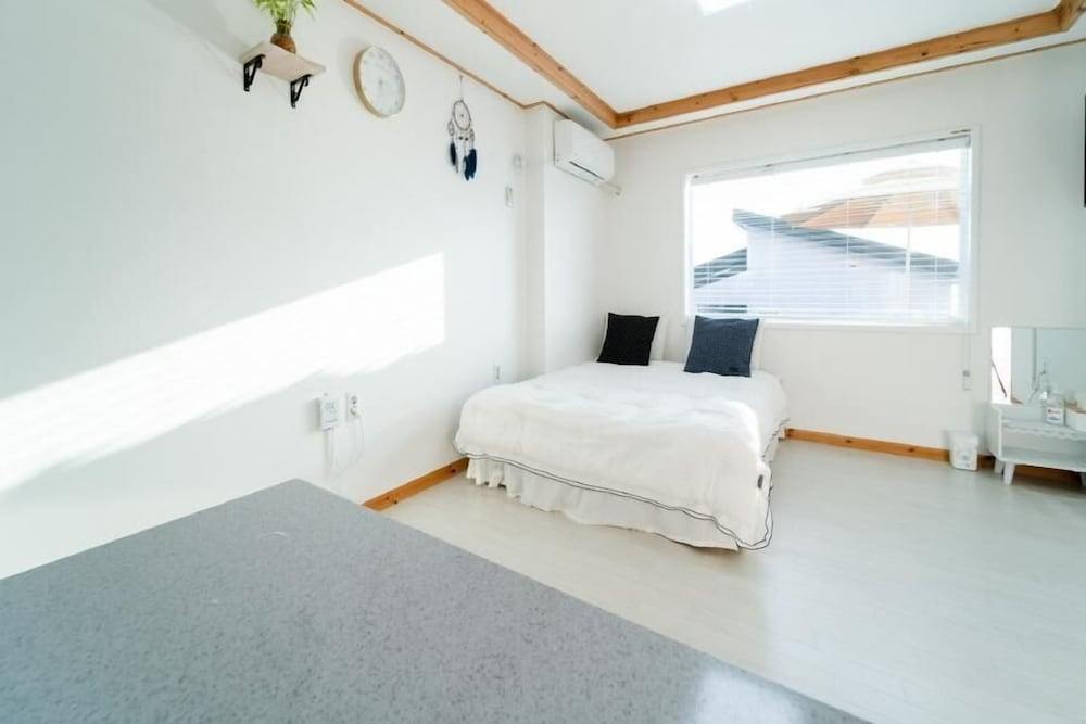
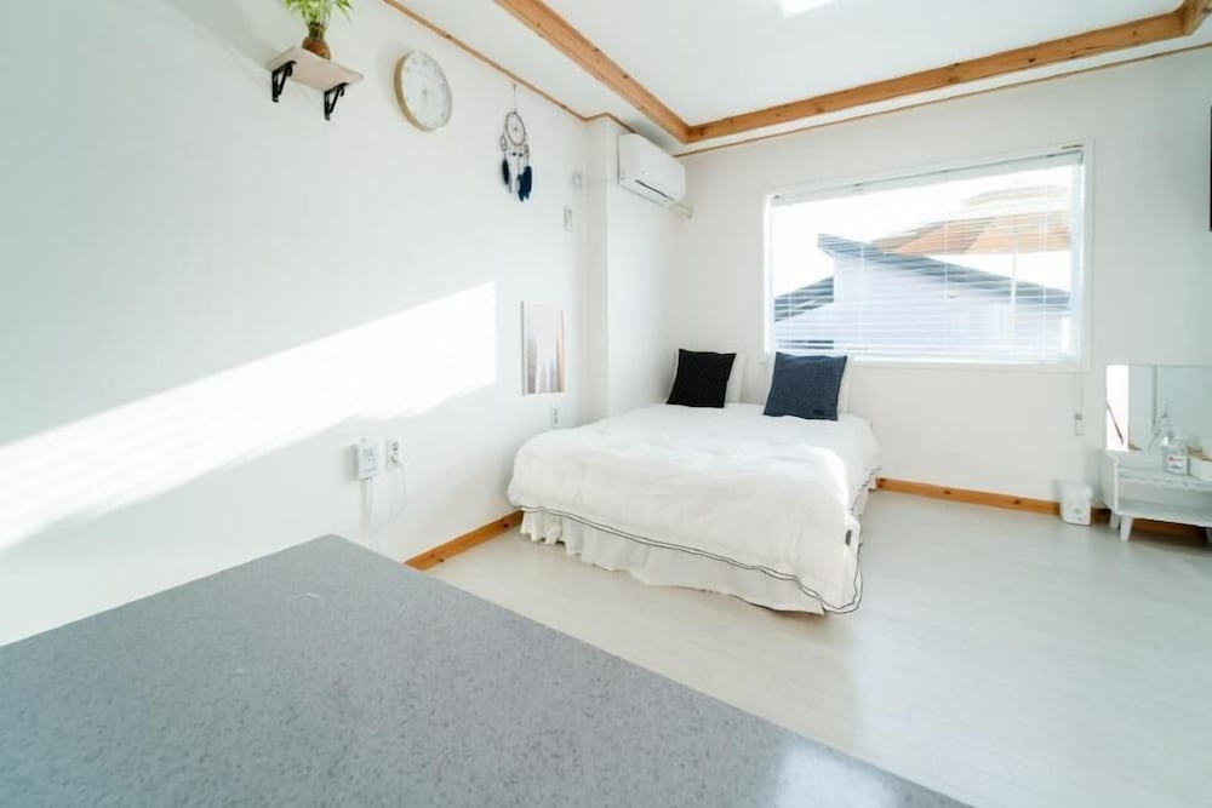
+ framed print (544, 350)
